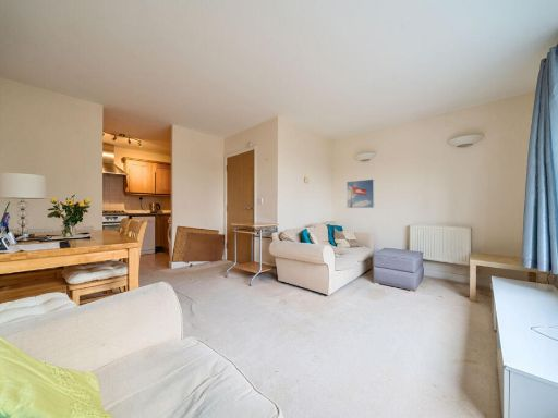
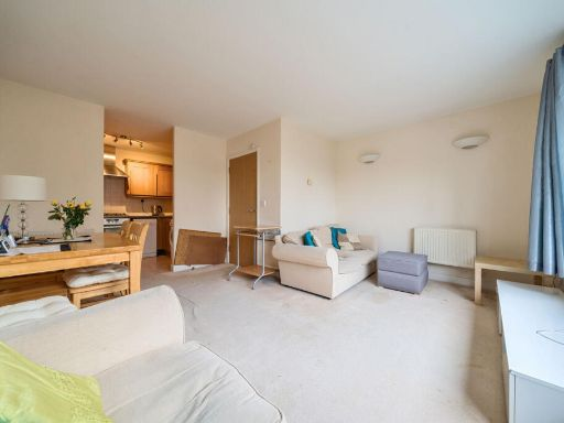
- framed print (360, 194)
